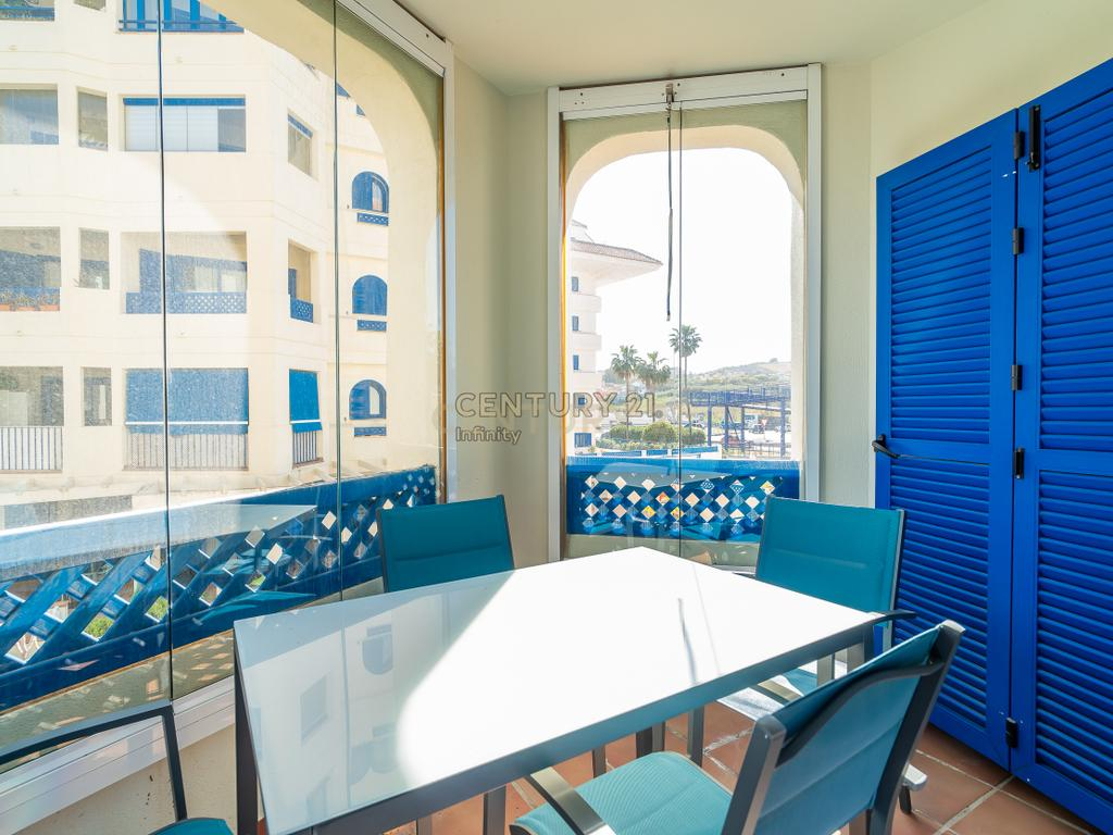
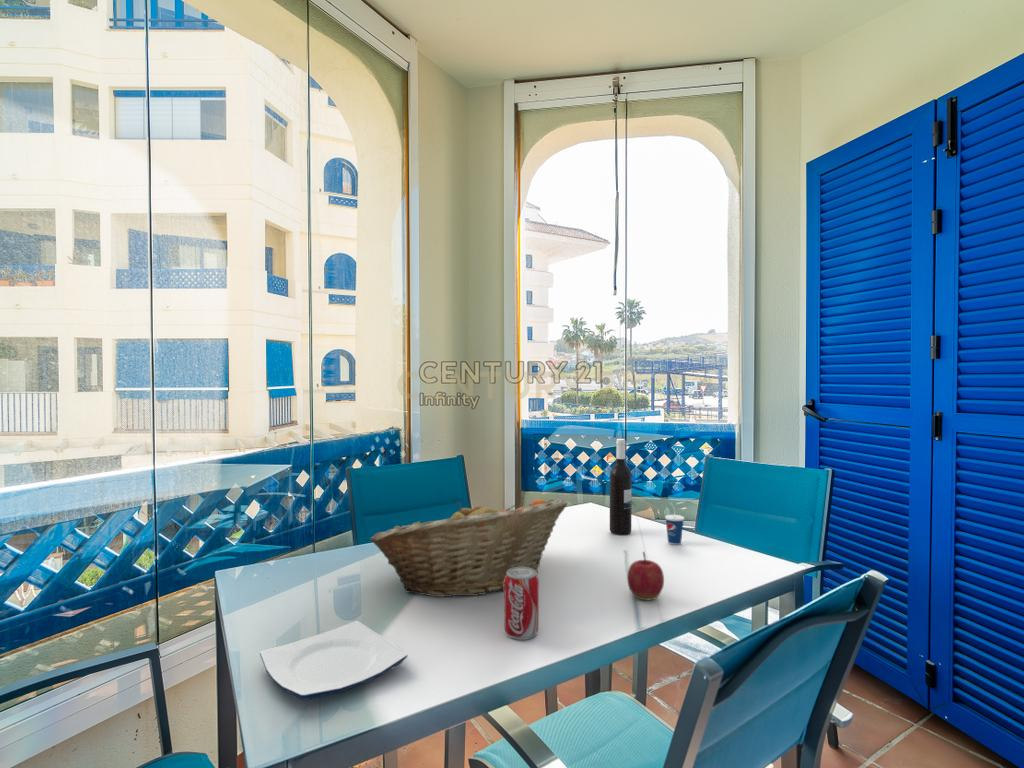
+ beverage can (521, 602)
+ cup (674, 522)
+ plate (333, 660)
+ wine bottle (620, 485)
+ fruit basket (473, 536)
+ apple (645, 575)
